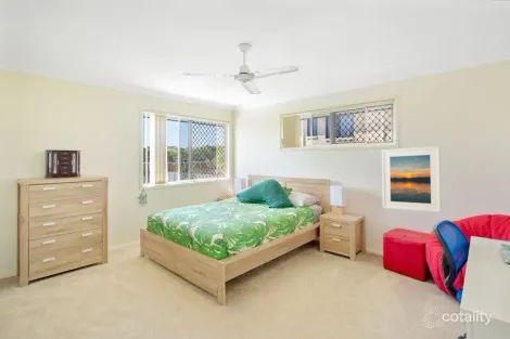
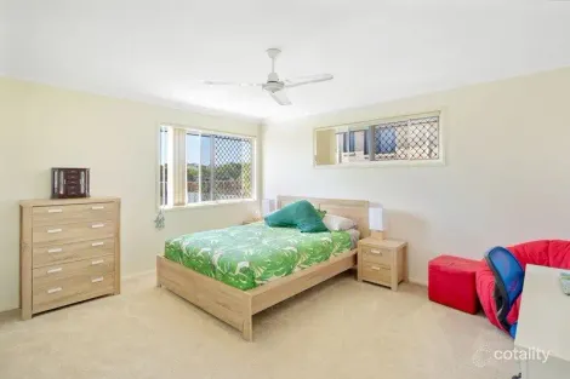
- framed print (409, 179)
